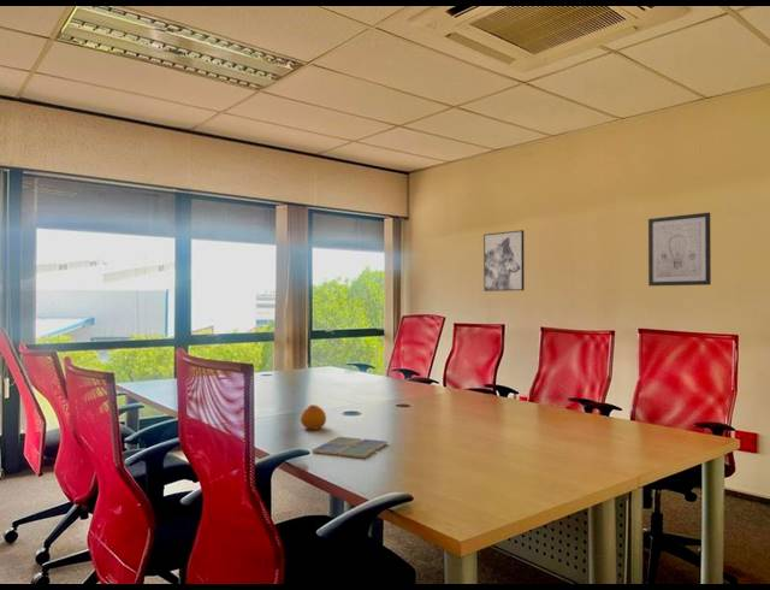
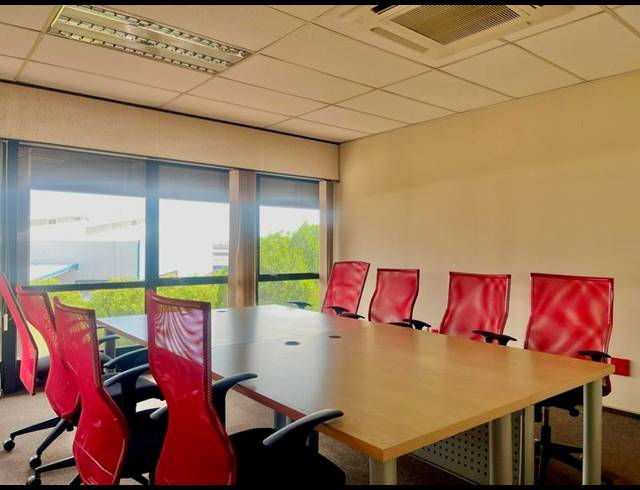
- fruit (313, 417)
- wall art (677, 250)
- drink coaster (350, 446)
- wall art (503, 261)
